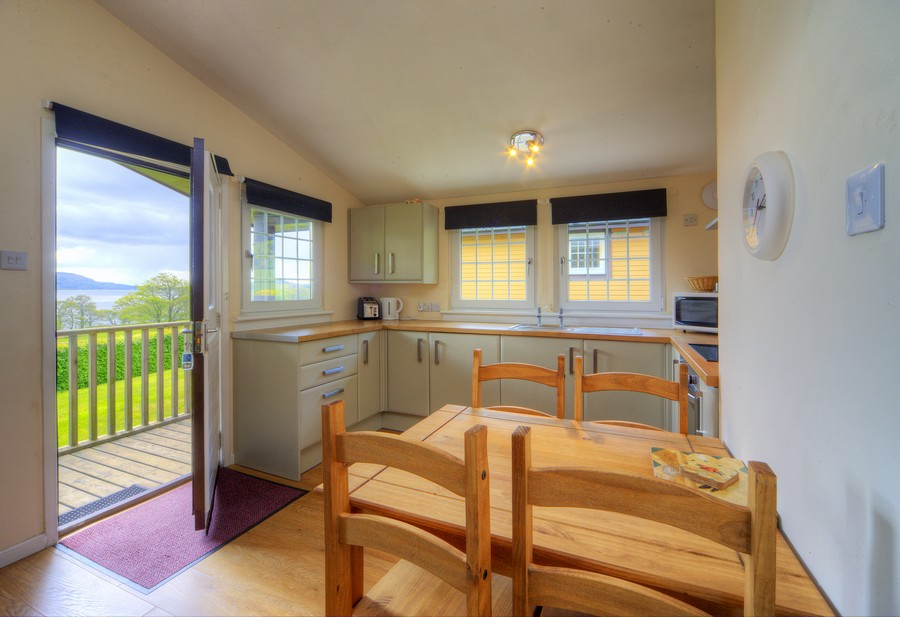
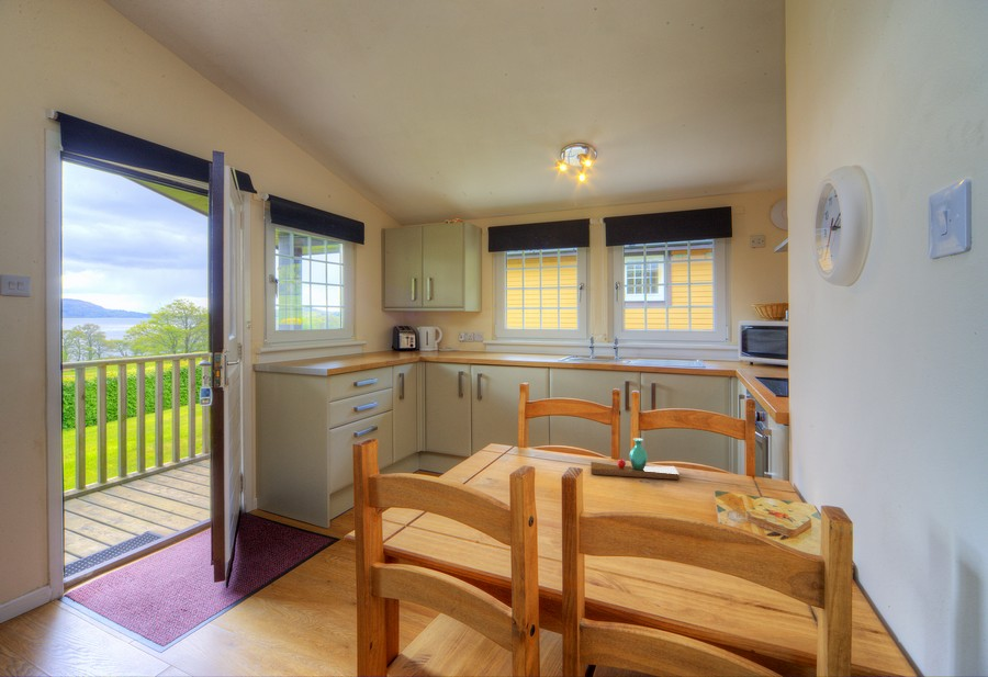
+ vase (632, 455)
